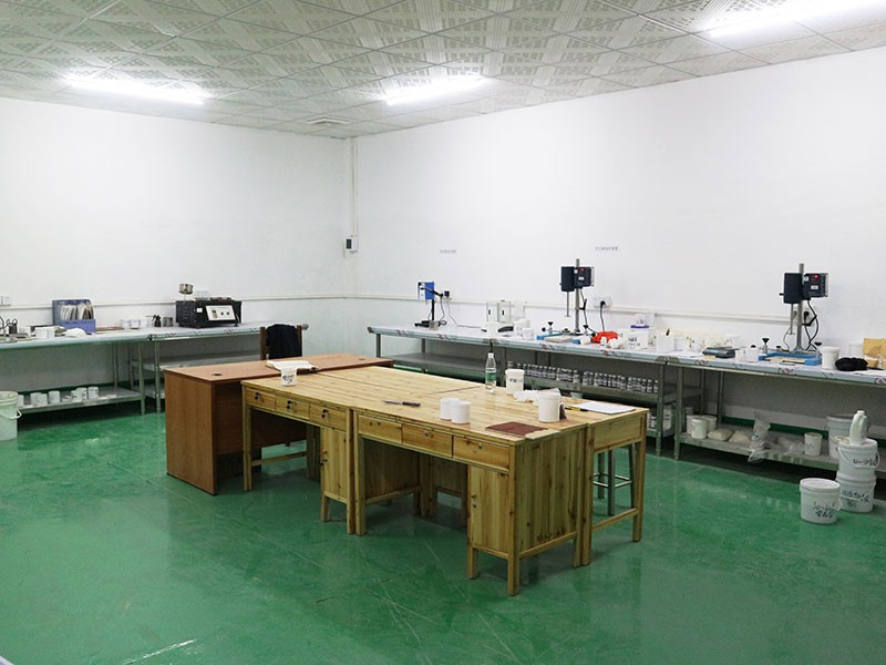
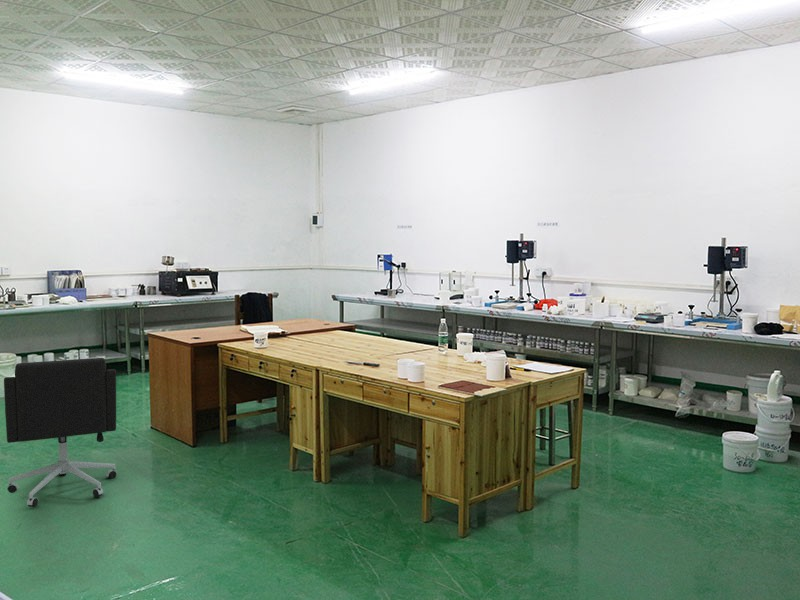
+ office chair (62, 421)
